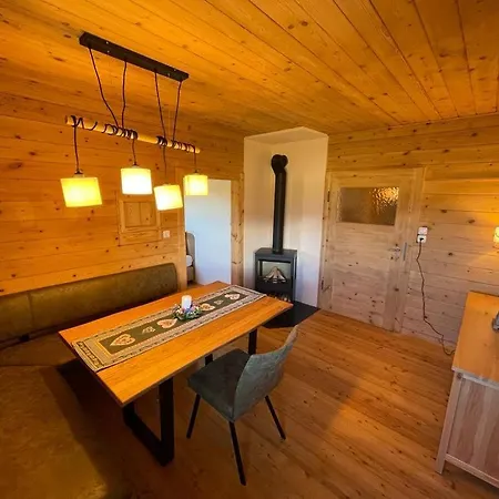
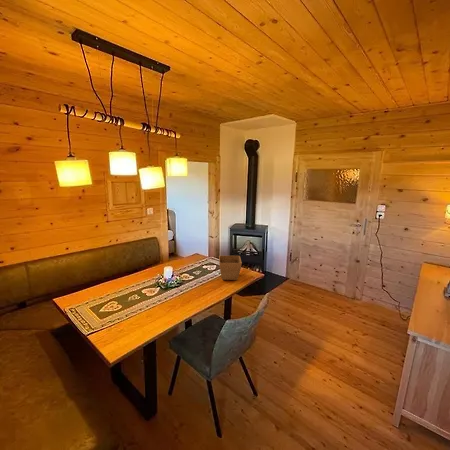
+ flower pot (229, 268)
